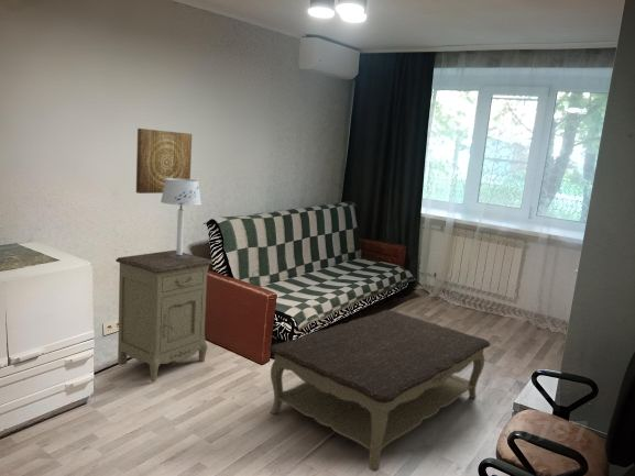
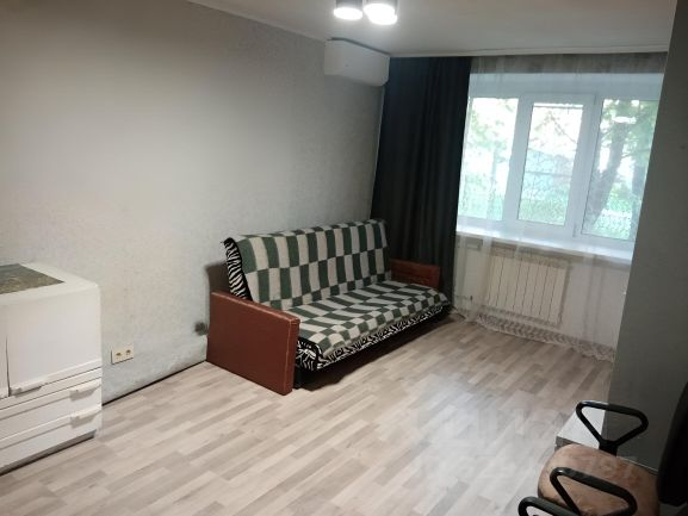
- nightstand (167, 312)
- table lamp (180, 218)
- wall art (165, 162)
- coffee table (383, 374)
